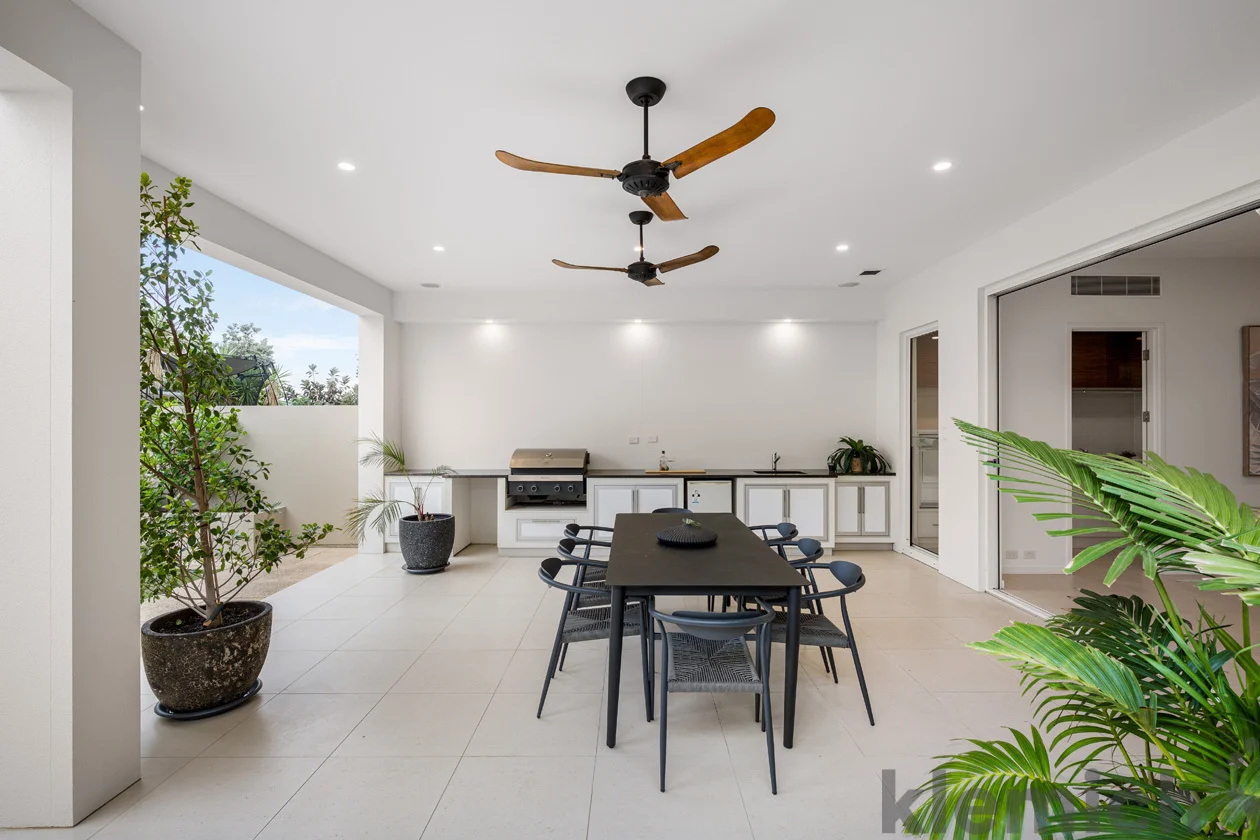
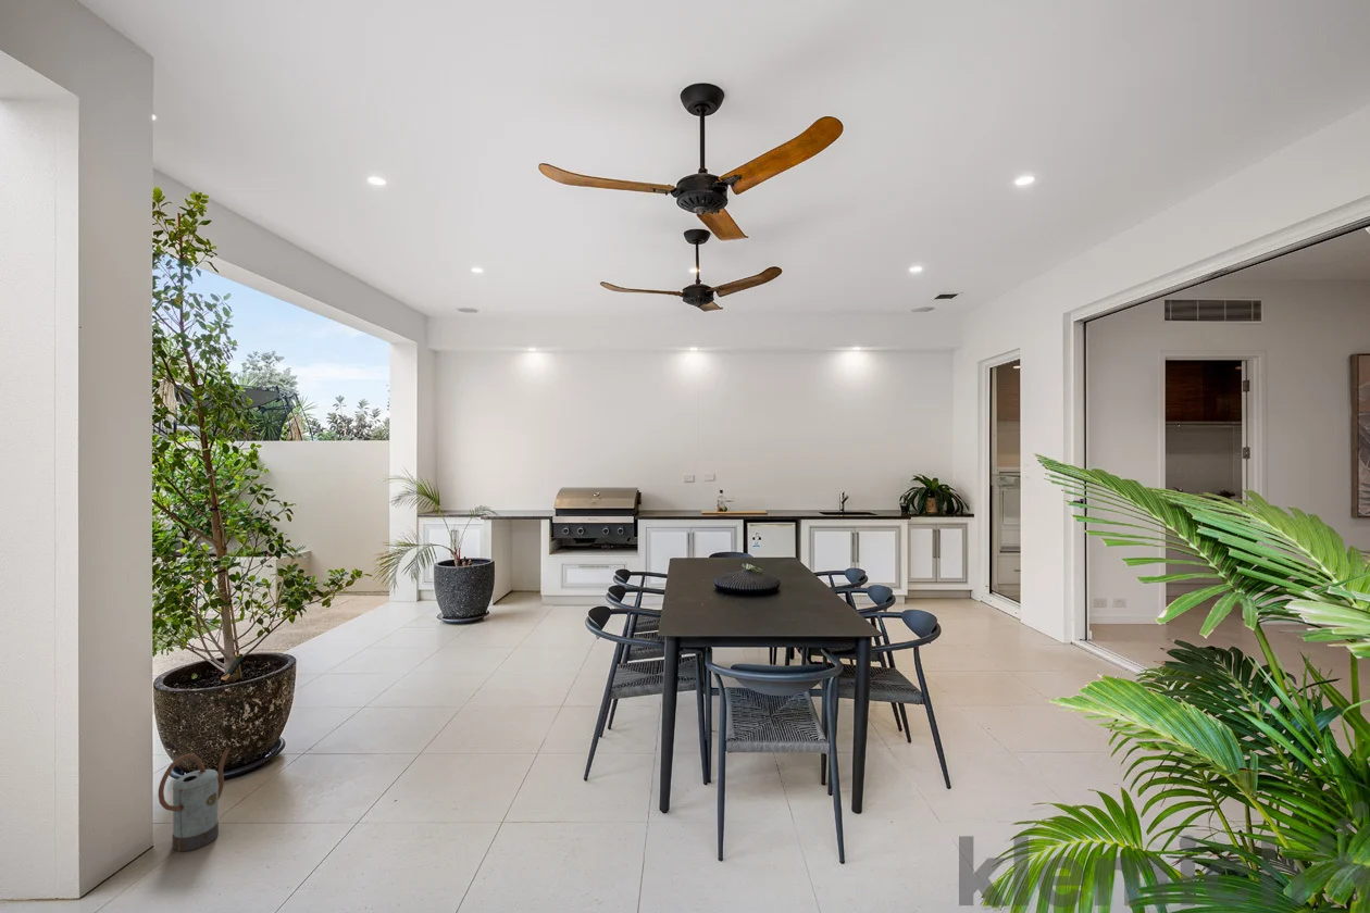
+ watering can (196, 793)
